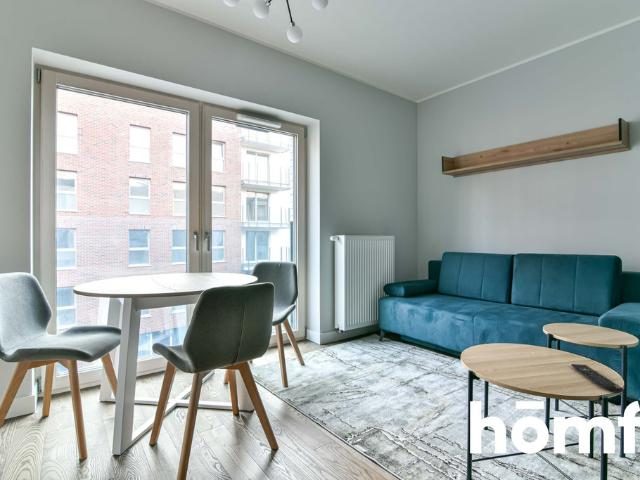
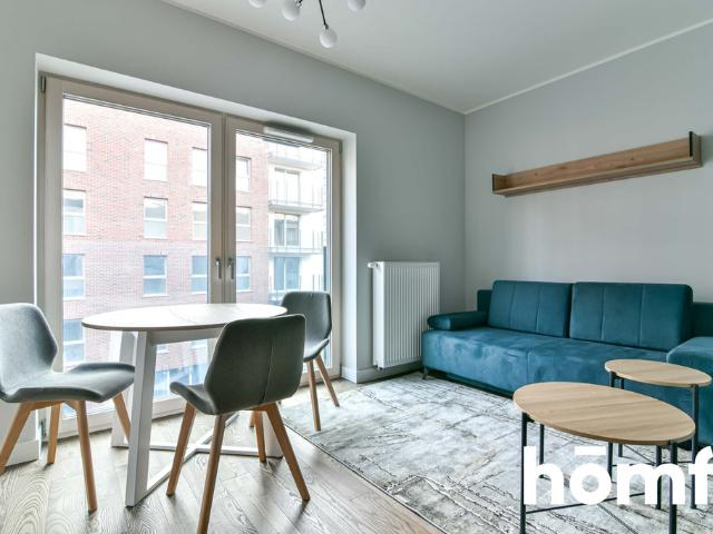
- remote control (595, 377)
